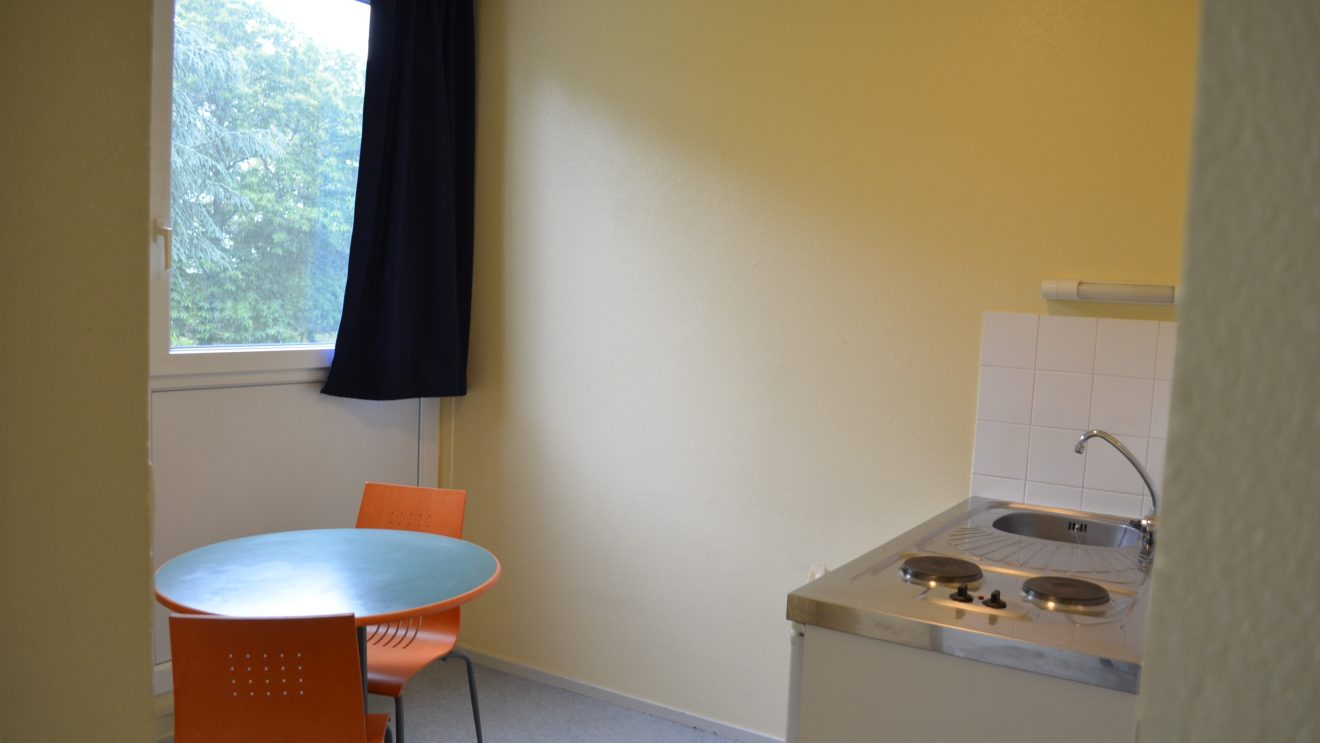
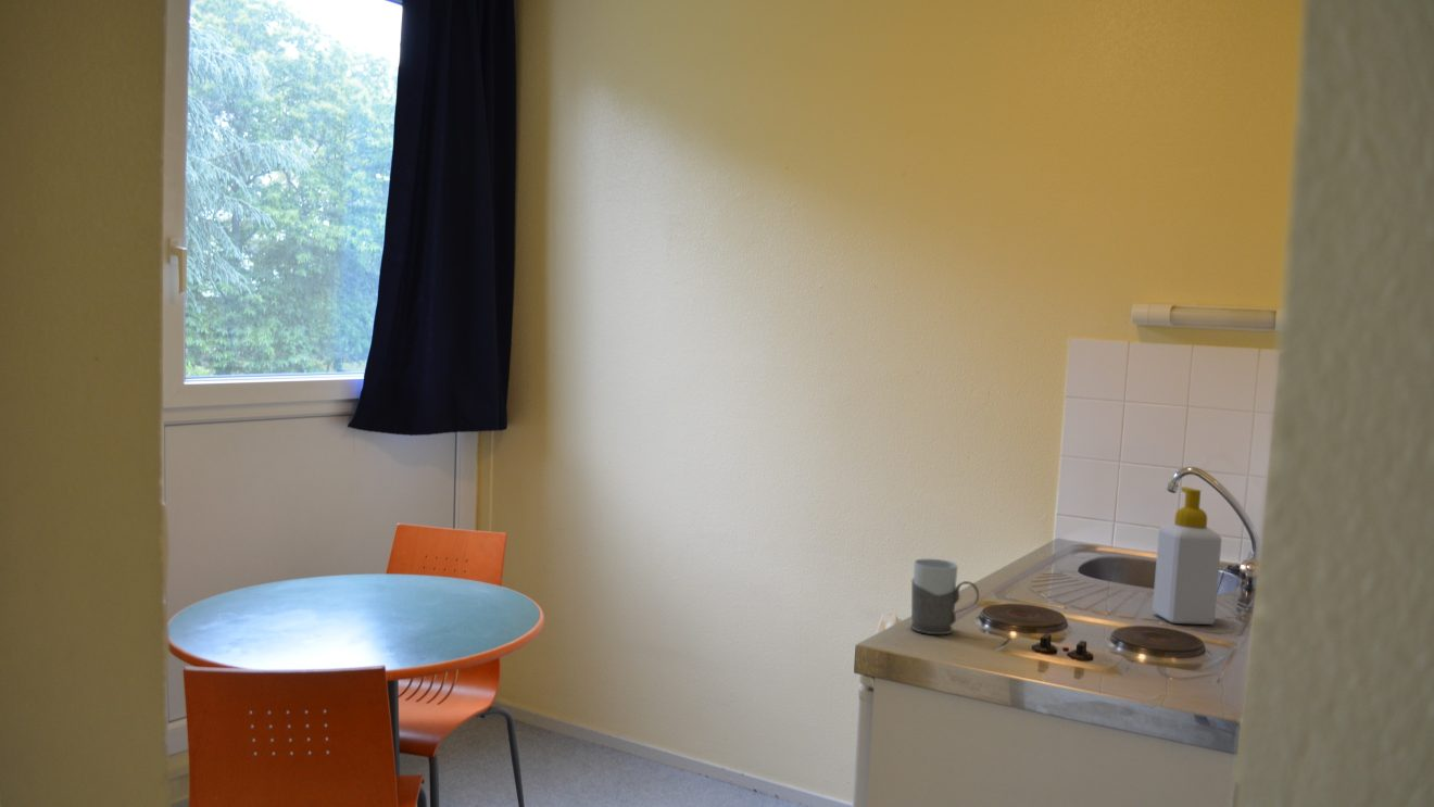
+ mug (944, 597)
+ soap bottle (1187, 554)
